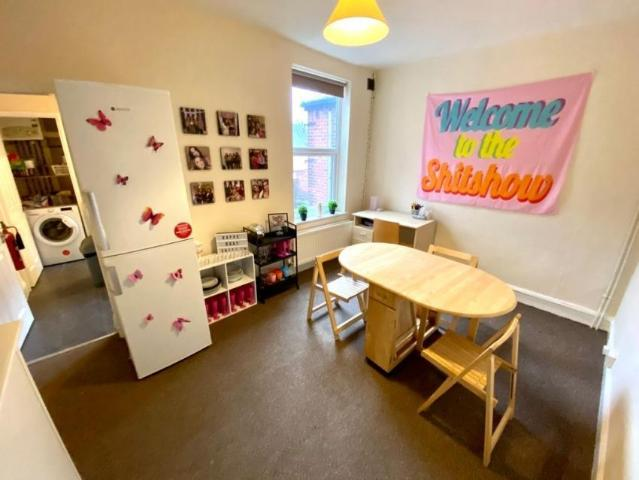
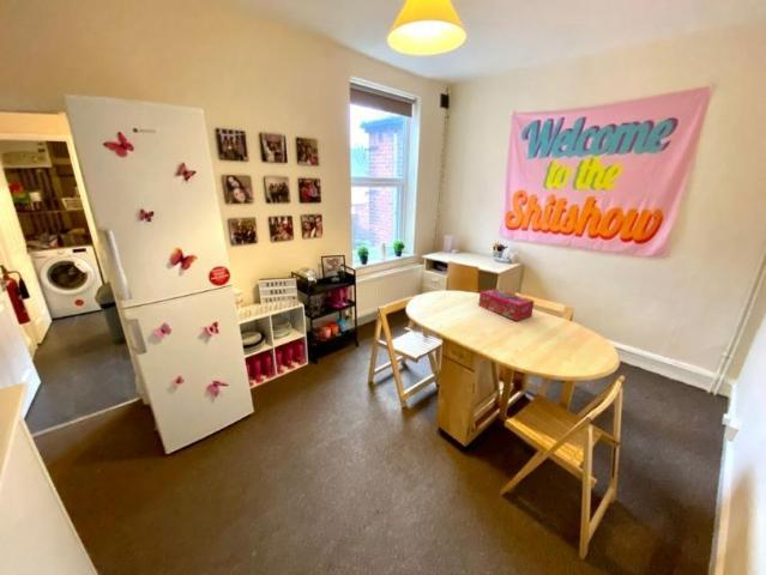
+ tissue box (505, 303)
